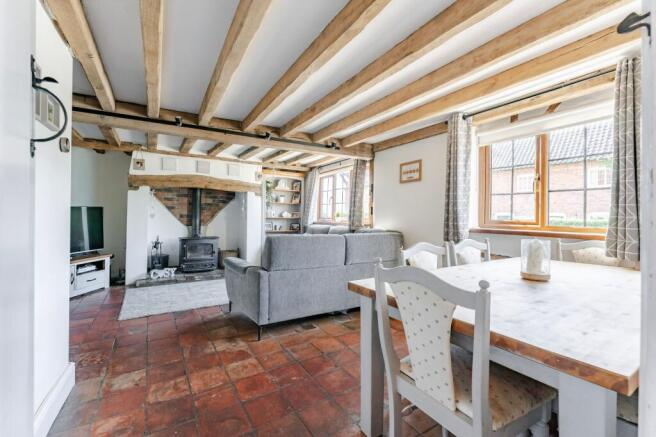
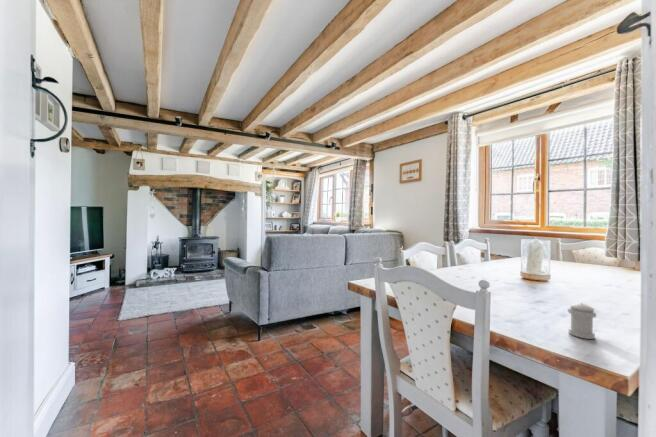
+ pepper shaker (581, 318)
